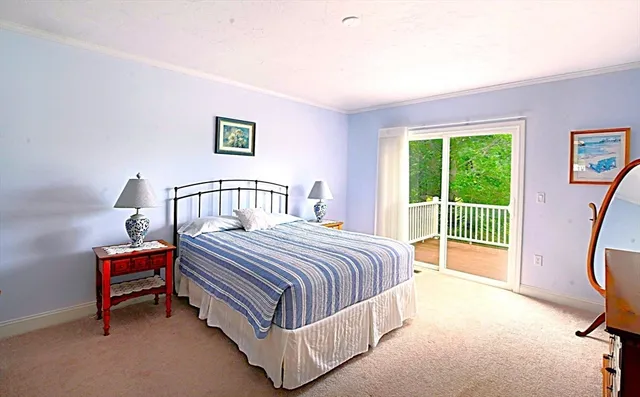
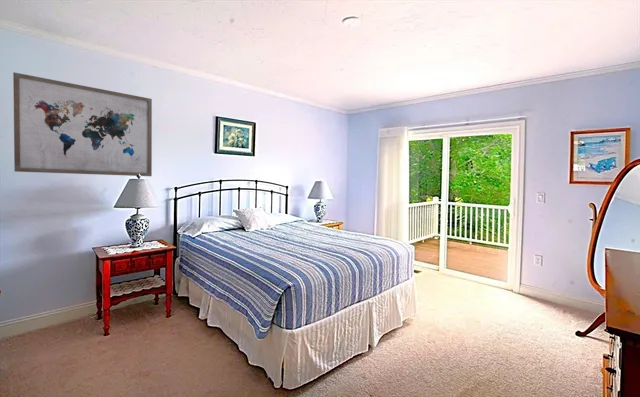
+ wall art (91, 130)
